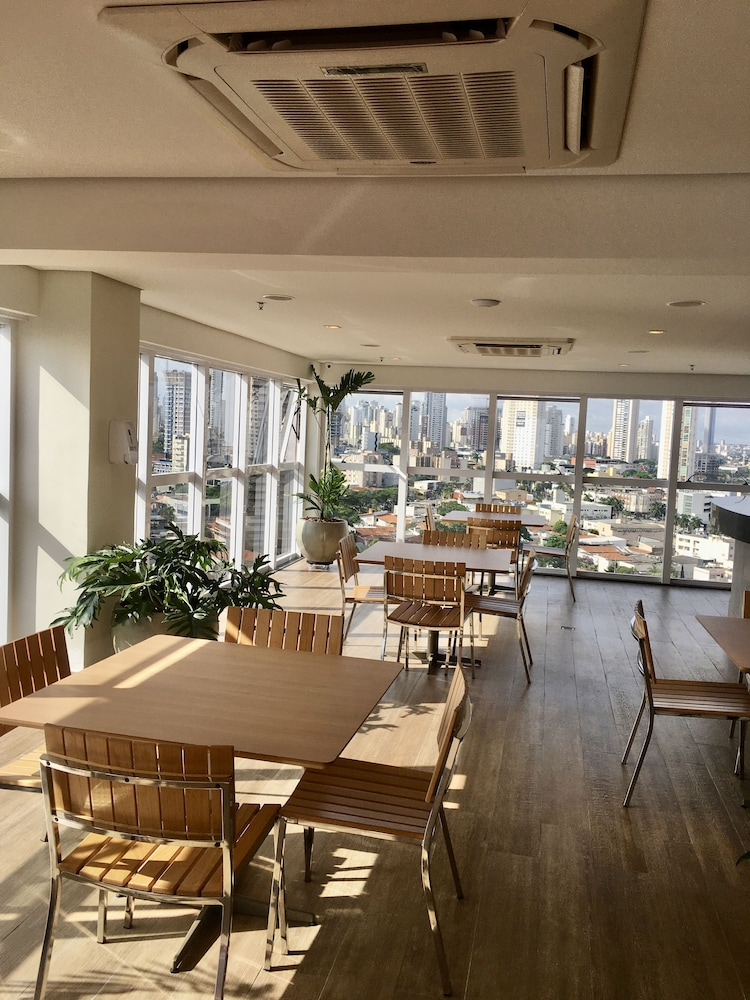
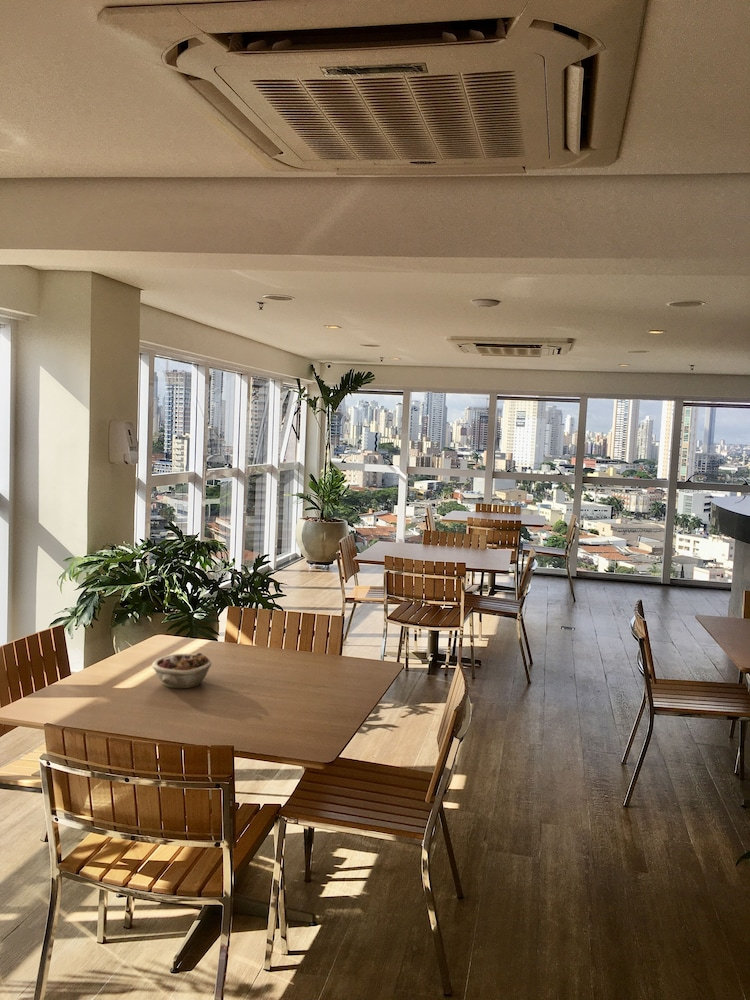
+ succulent planter (181, 668)
